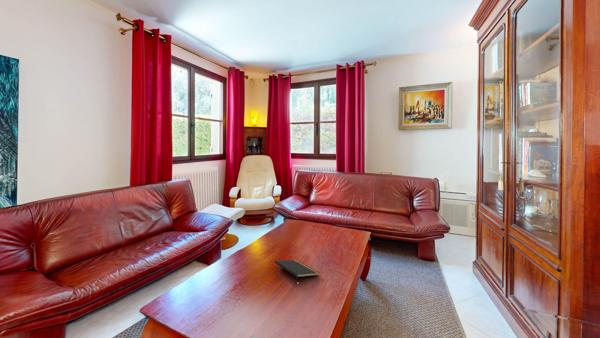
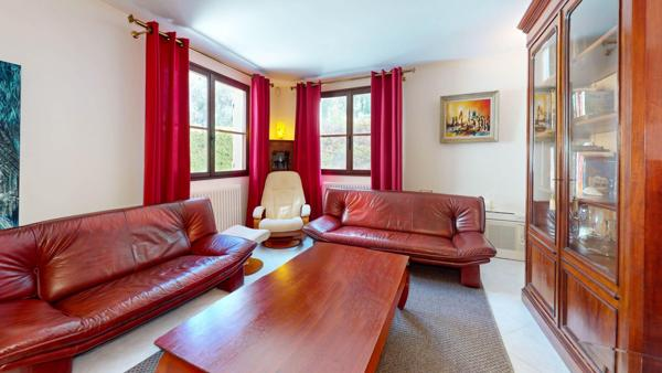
- notepad (296, 267)
